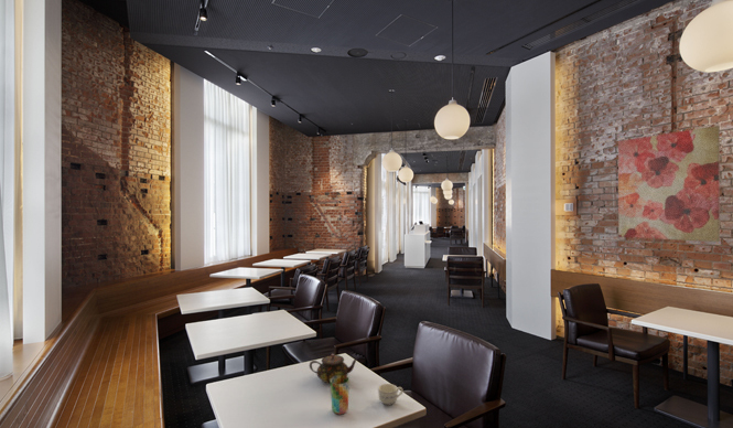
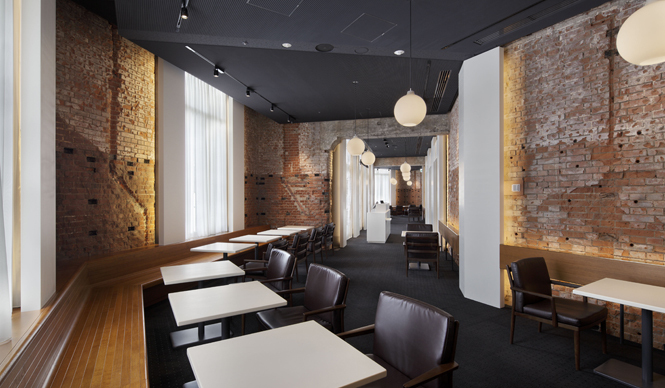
- teapot (333, 366)
- wall art (664, 186)
- cup (390, 394)
- cup (339, 395)
